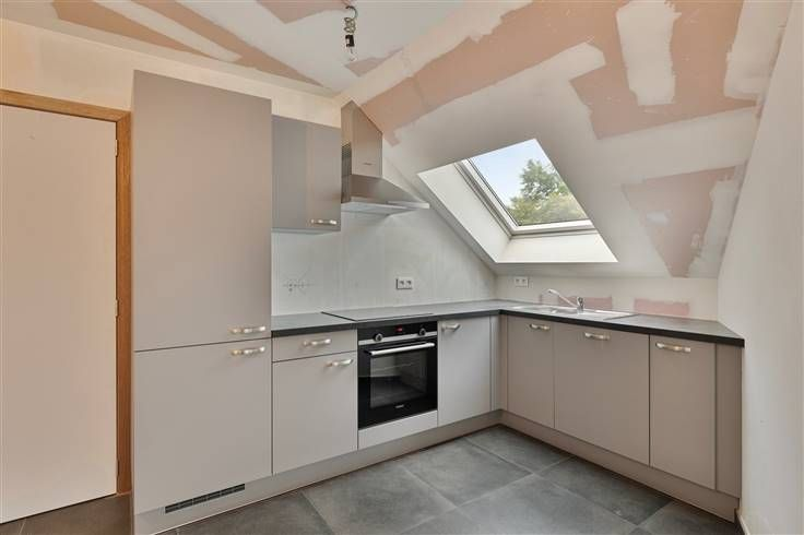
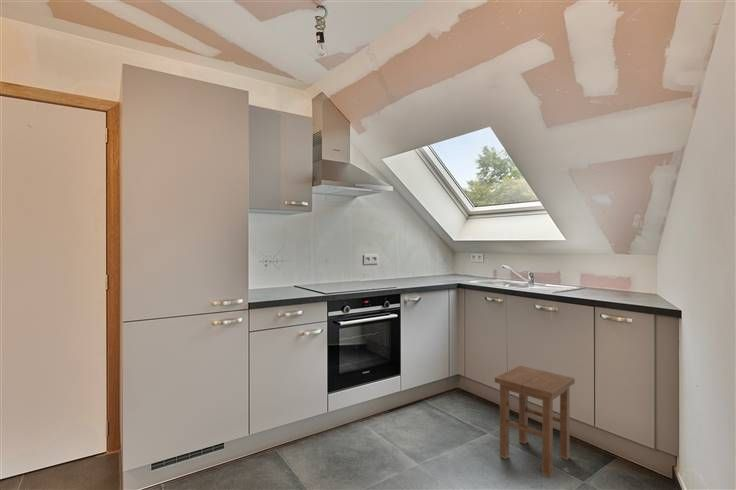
+ stool (534, 414)
